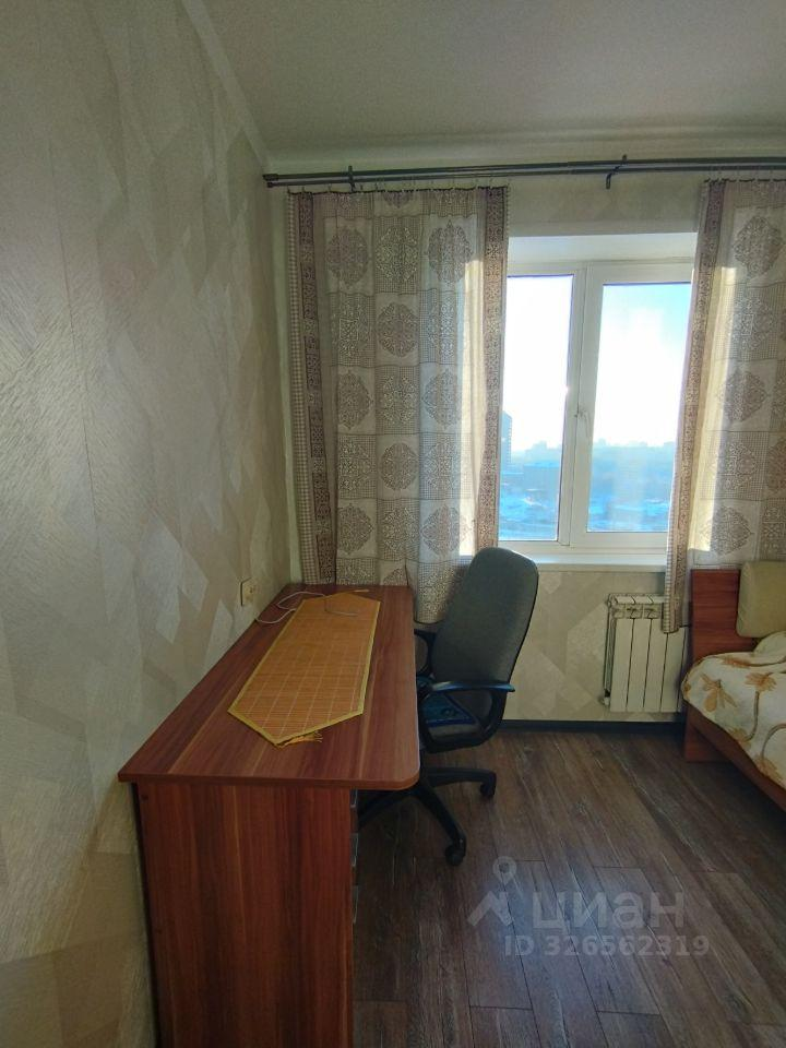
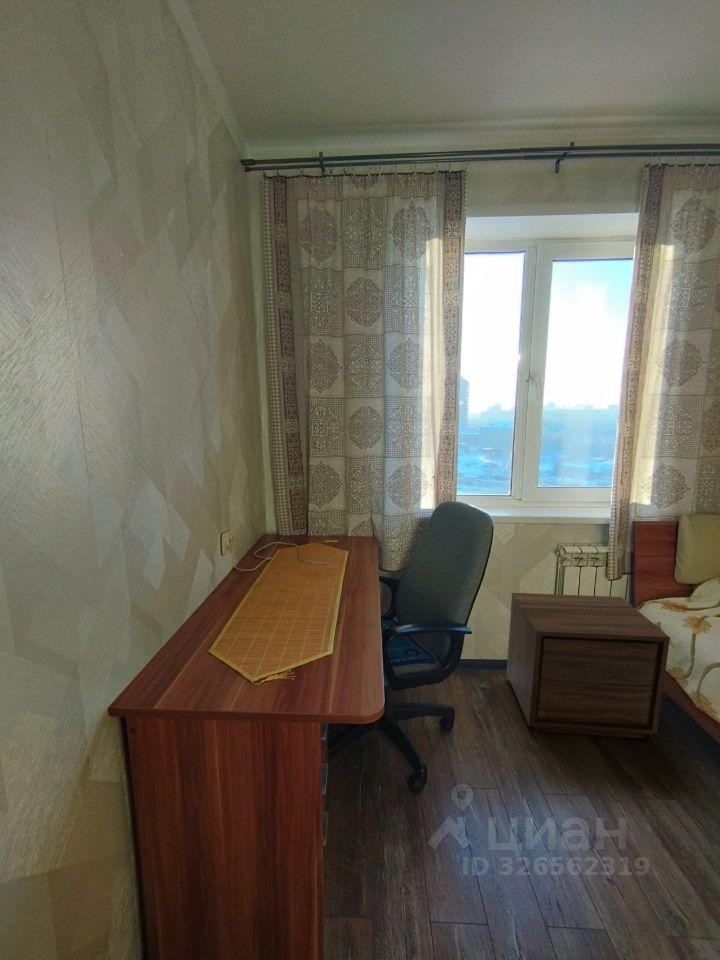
+ nightstand (577, 660)
